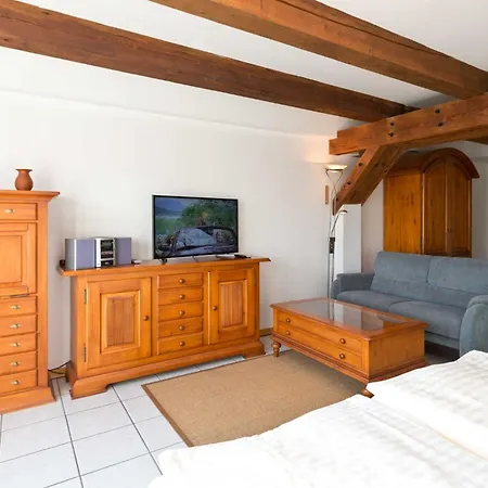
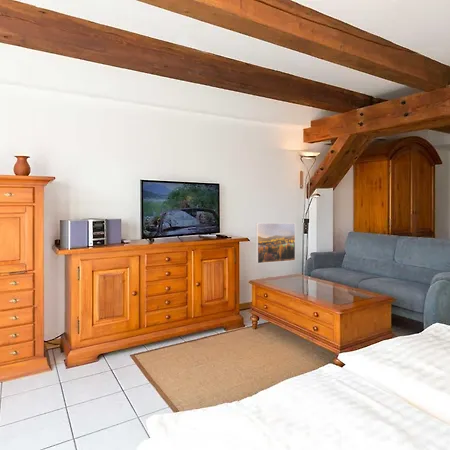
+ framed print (276, 242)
